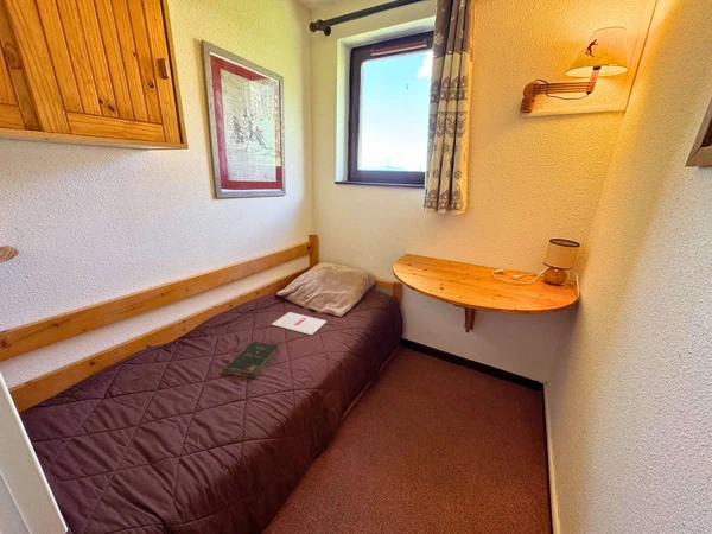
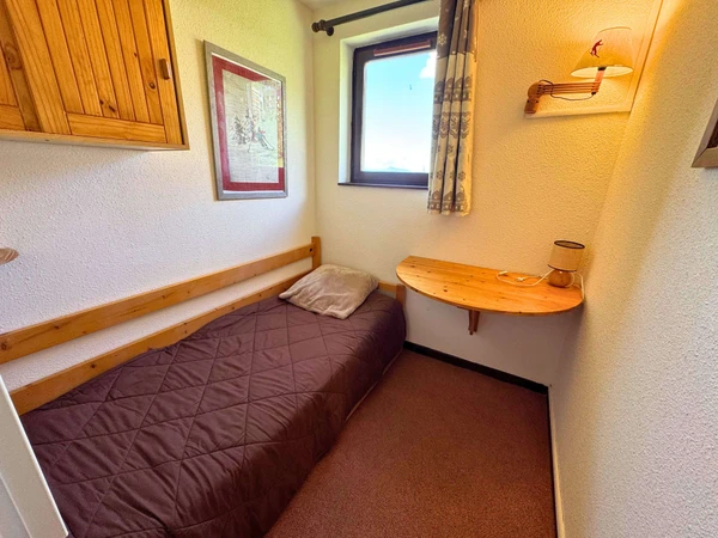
- bible (253, 357)
- magazine (299, 322)
